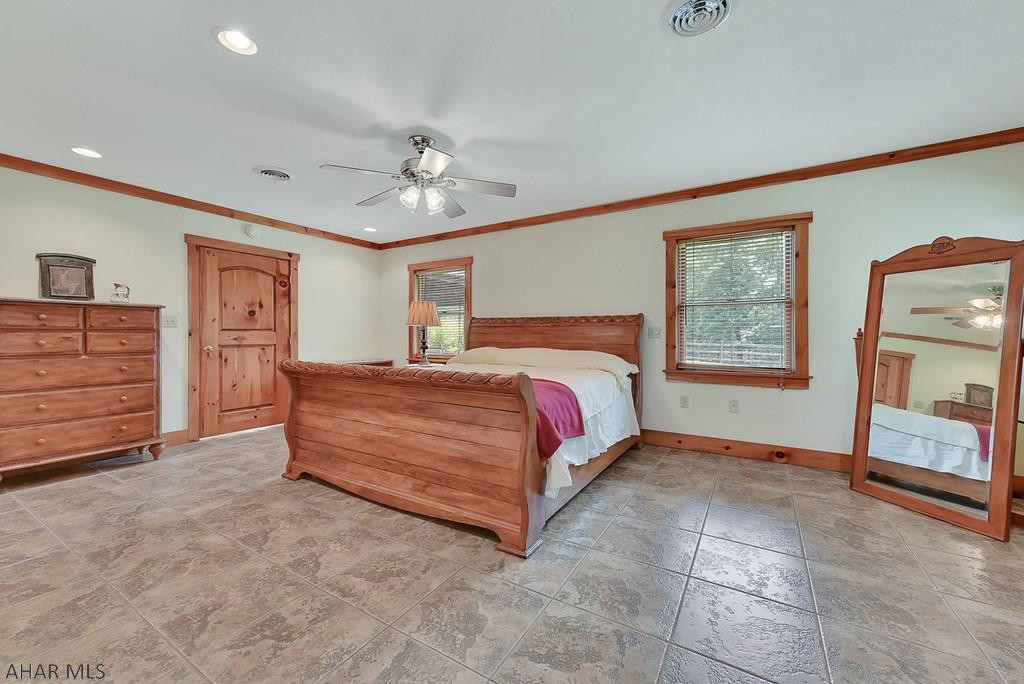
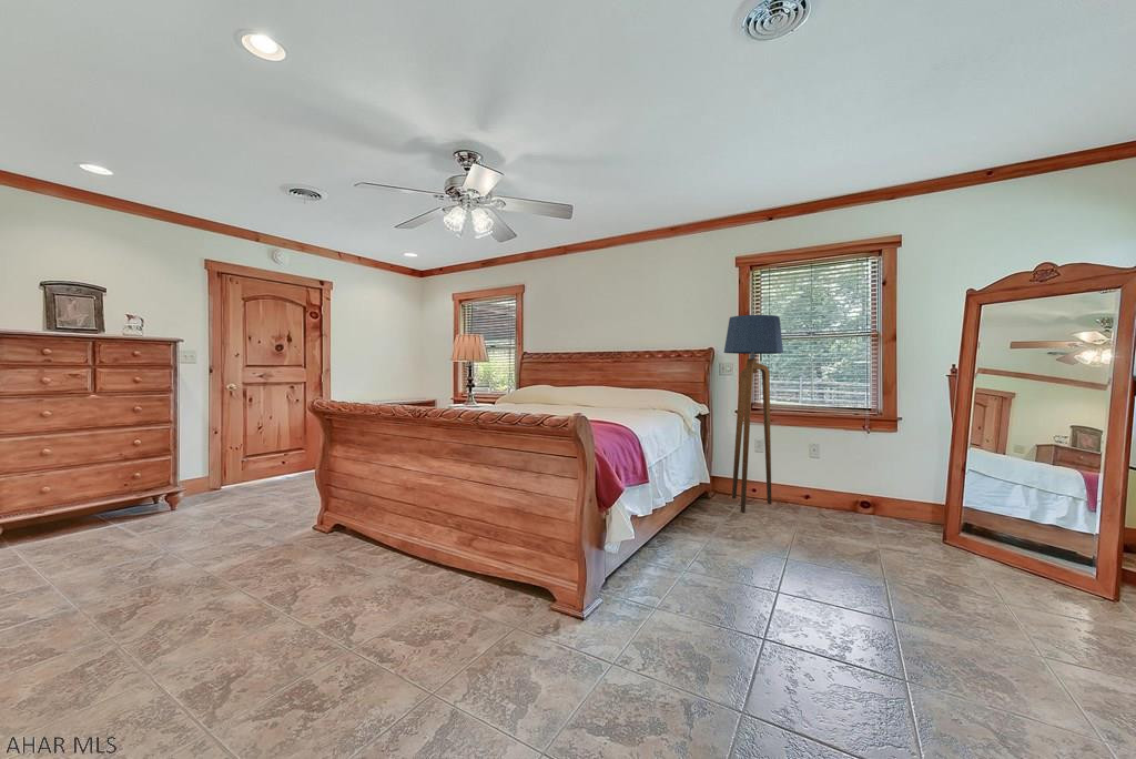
+ floor lamp (750, 412)
